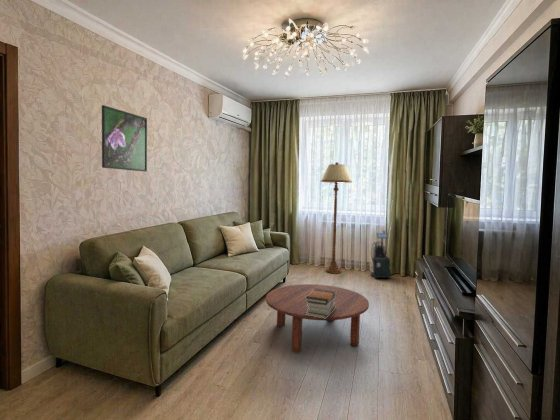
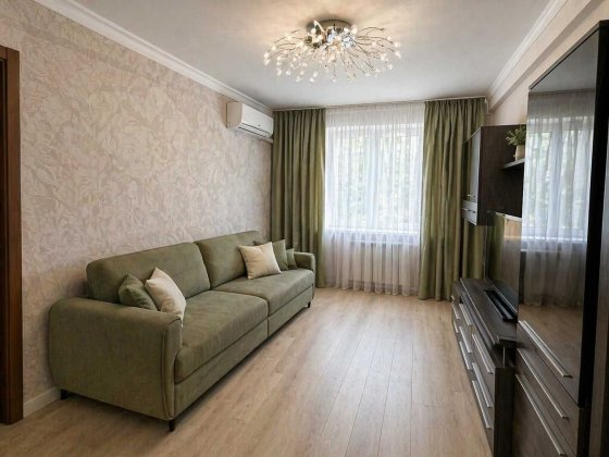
- vacuum cleaner (381, 254)
- coffee table (316, 317)
- book stack (320, 302)
- floor lamp (335, 217)
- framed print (126, 141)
